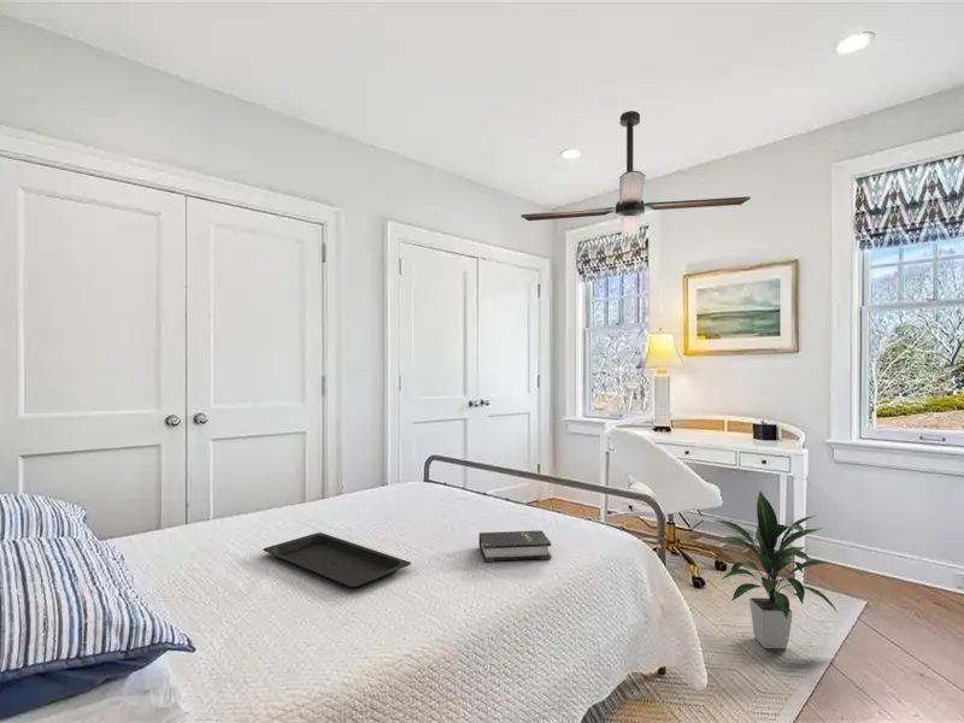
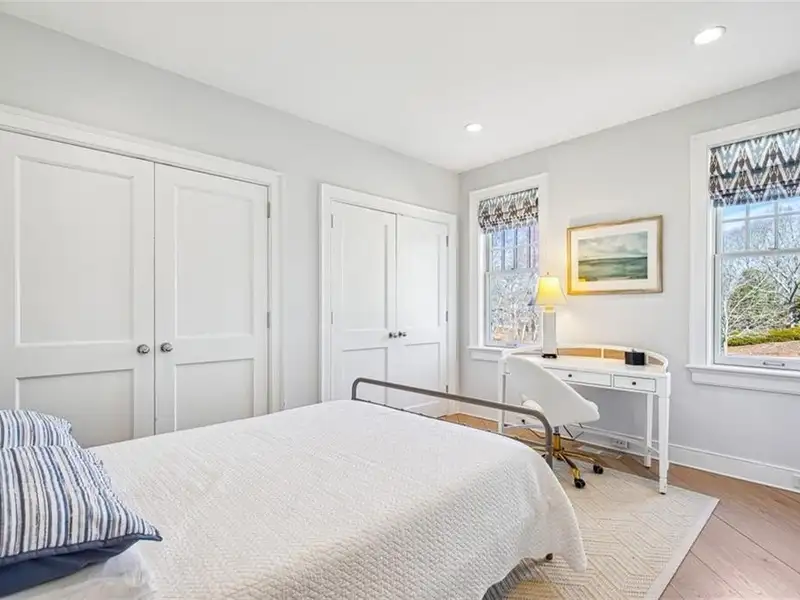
- serving tray (334, 559)
- indoor plant (776, 571)
- ceiling fan (629, 165)
- hardback book (513, 545)
